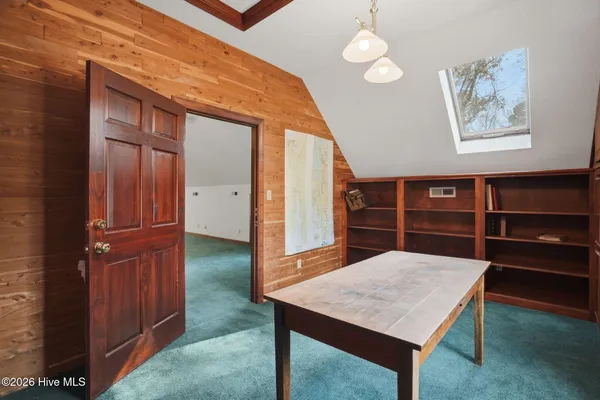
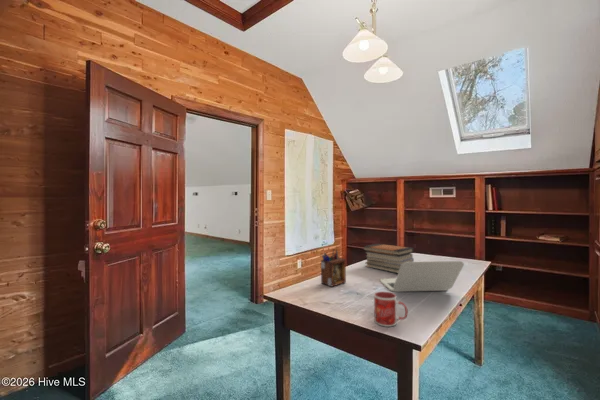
+ laptop (417, 271)
+ book stack (388, 257)
+ desk organizer (333, 266)
+ mug (390, 309)
